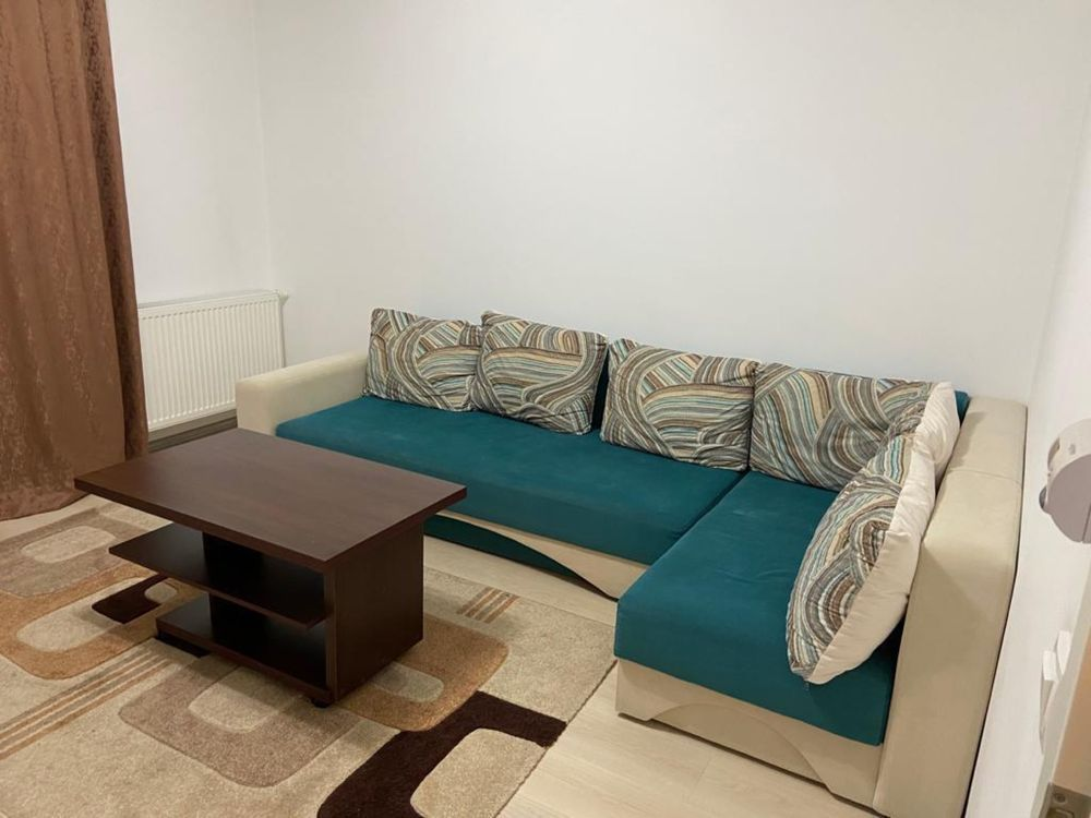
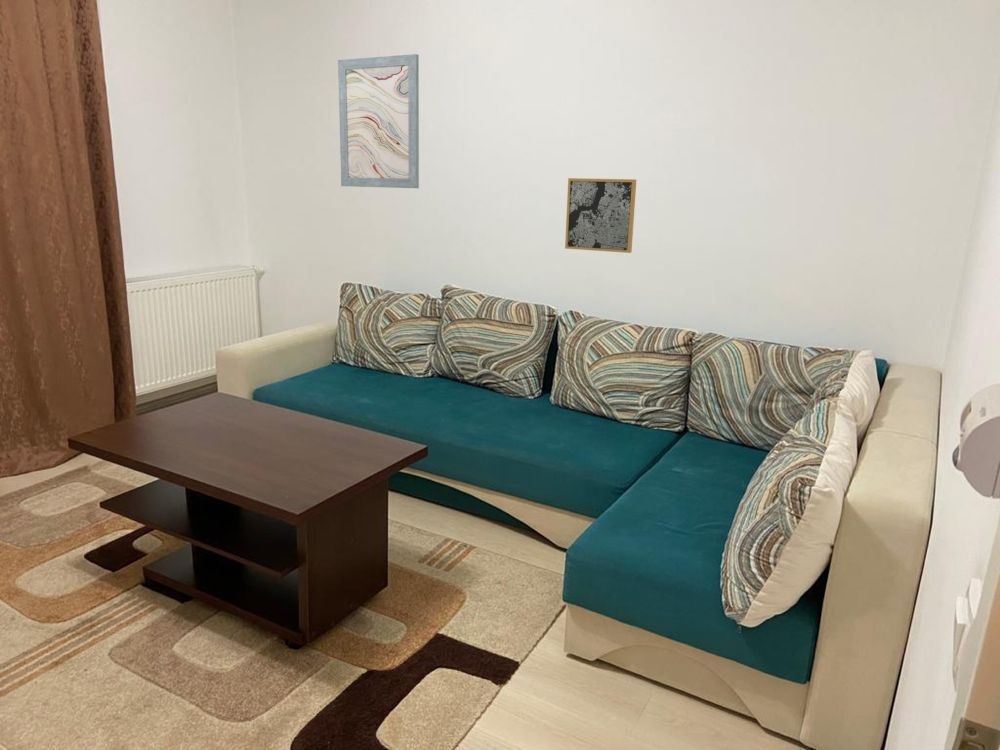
+ wall art (599, 215)
+ wall art (378, 123)
